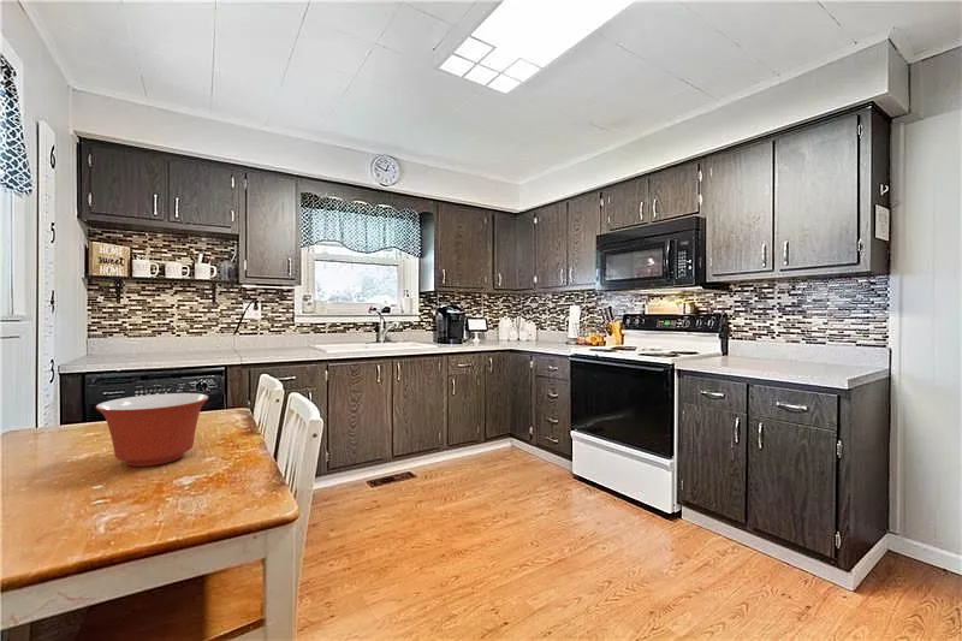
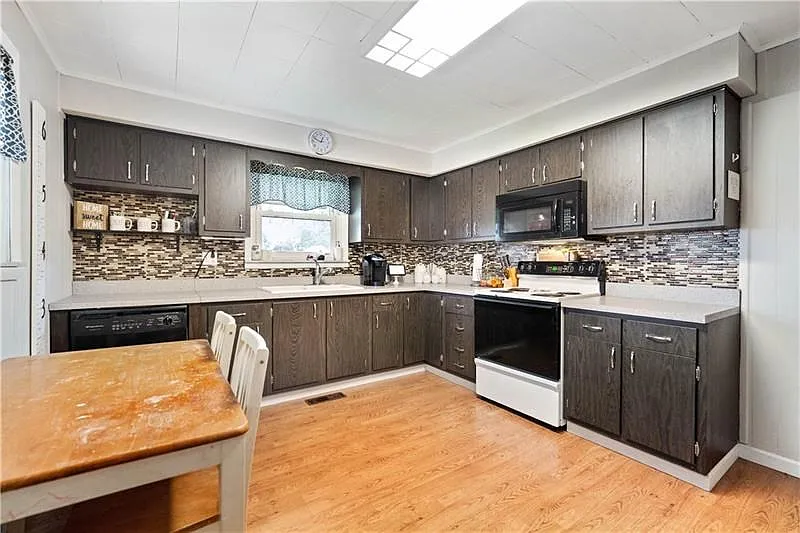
- mixing bowl (155, 429)
